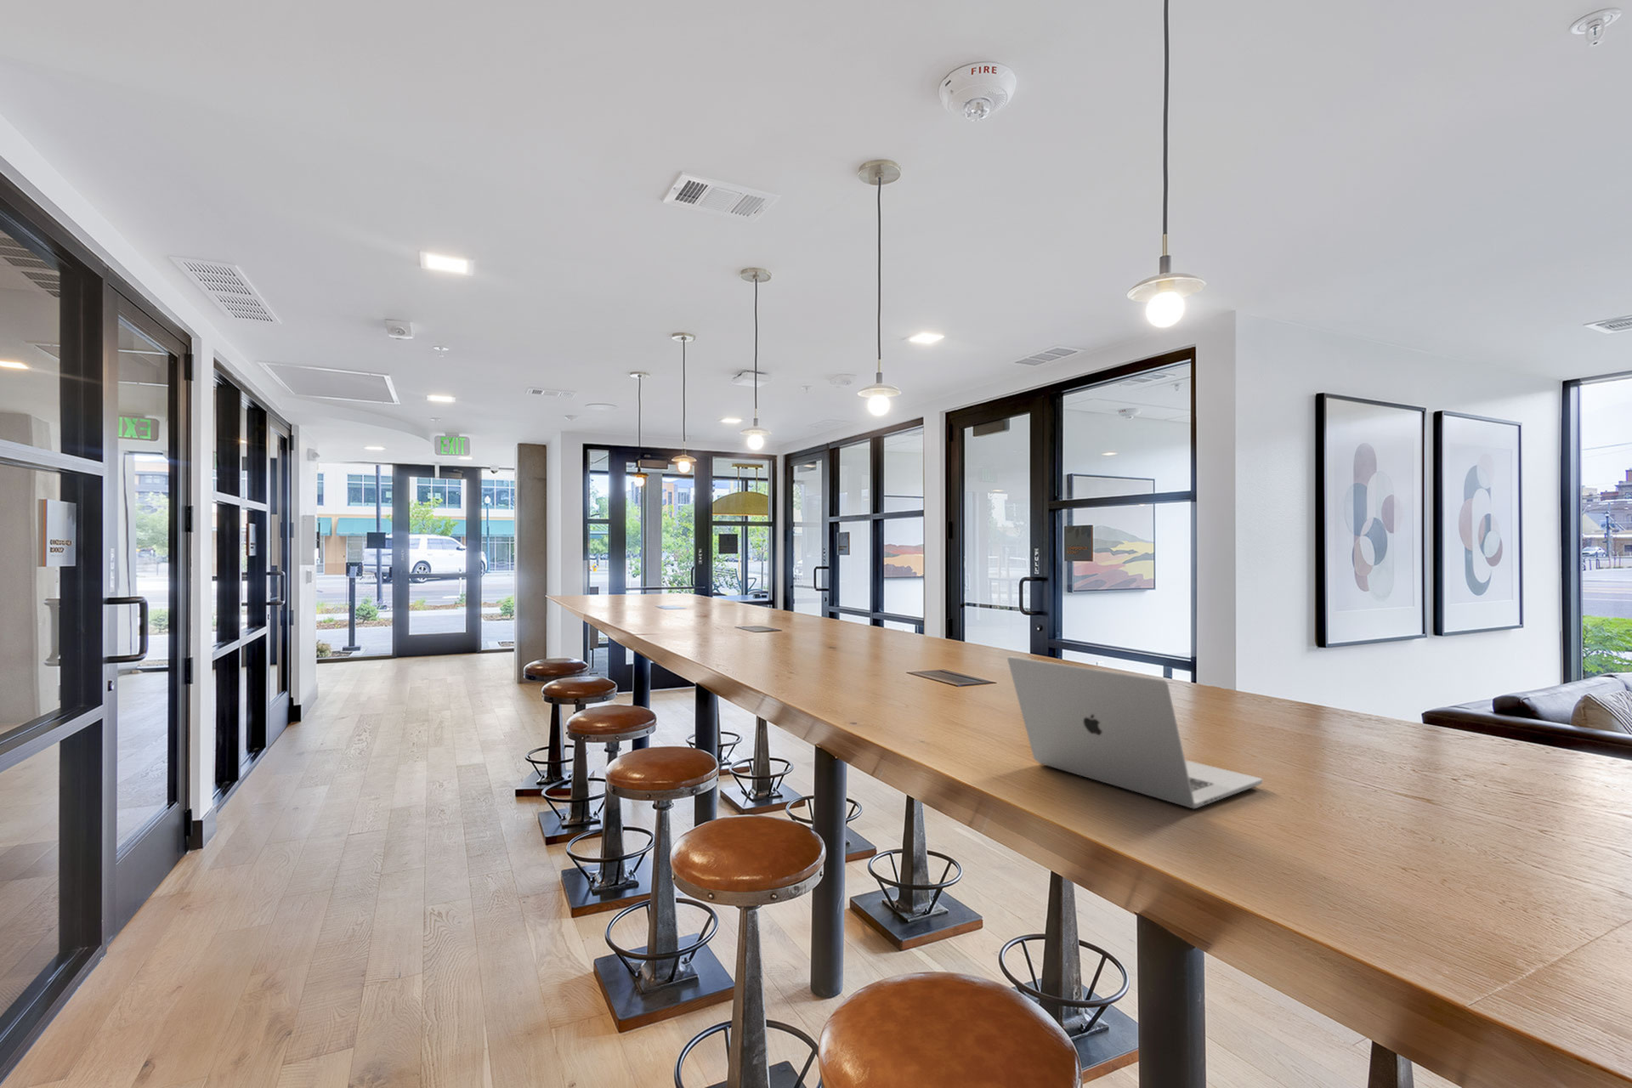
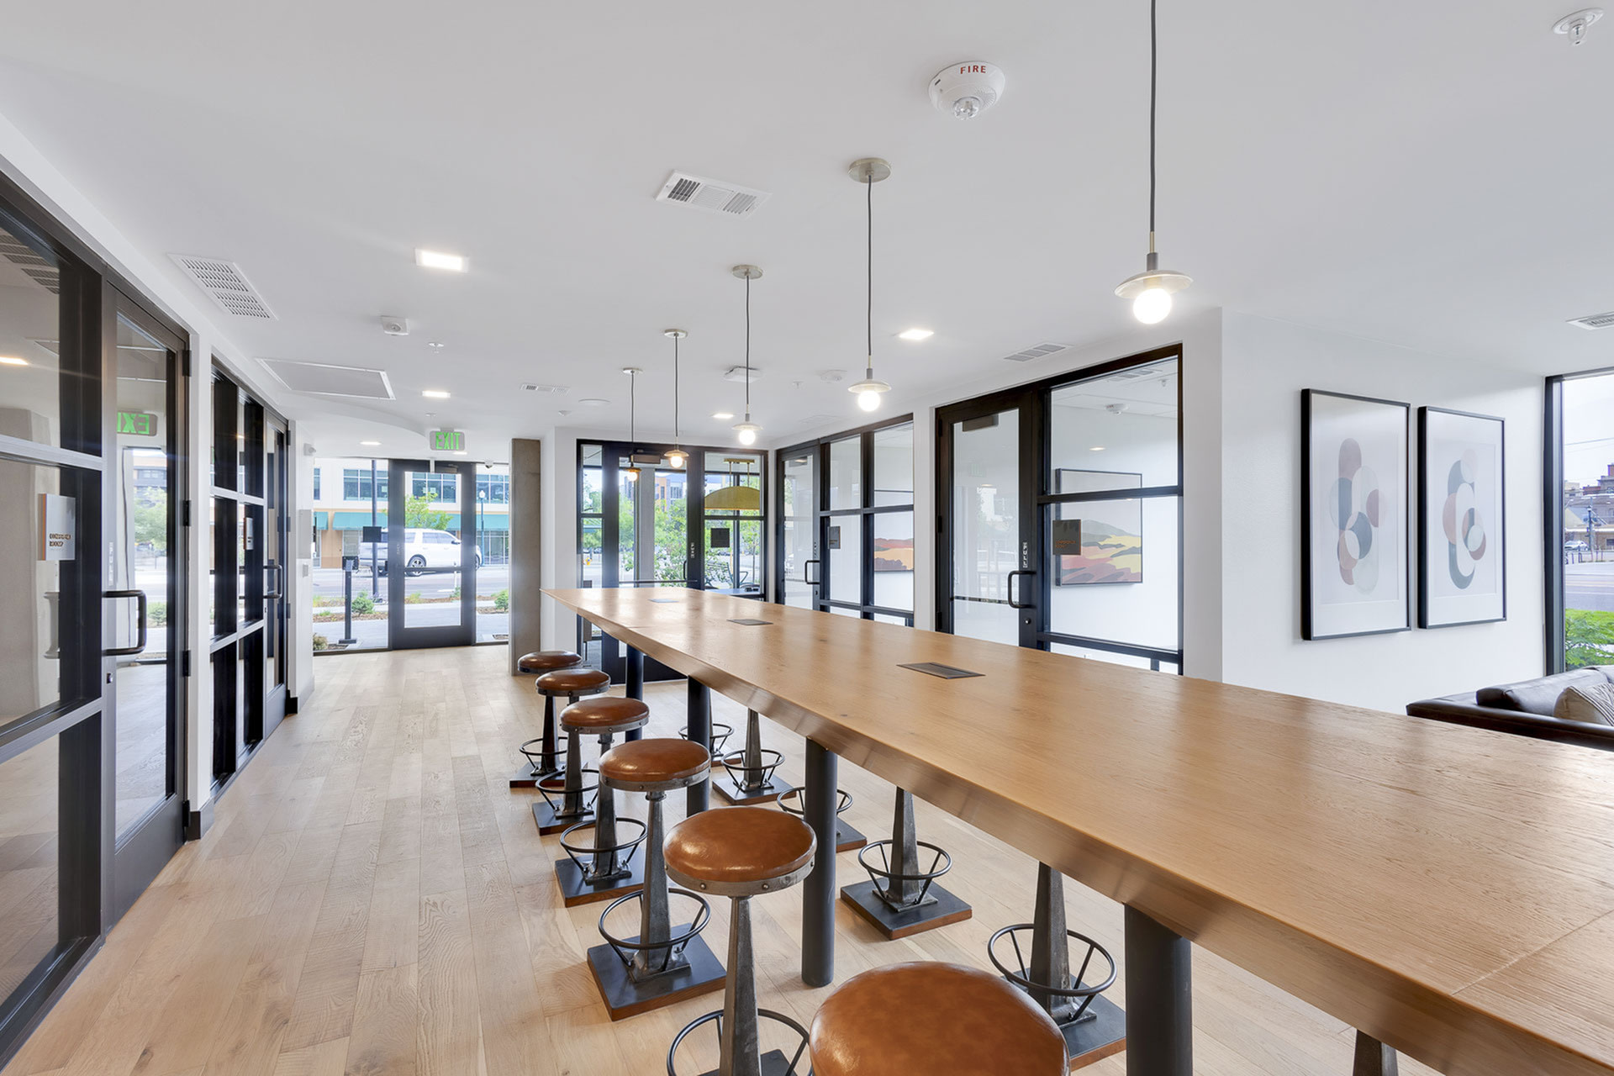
- laptop (1130, 719)
